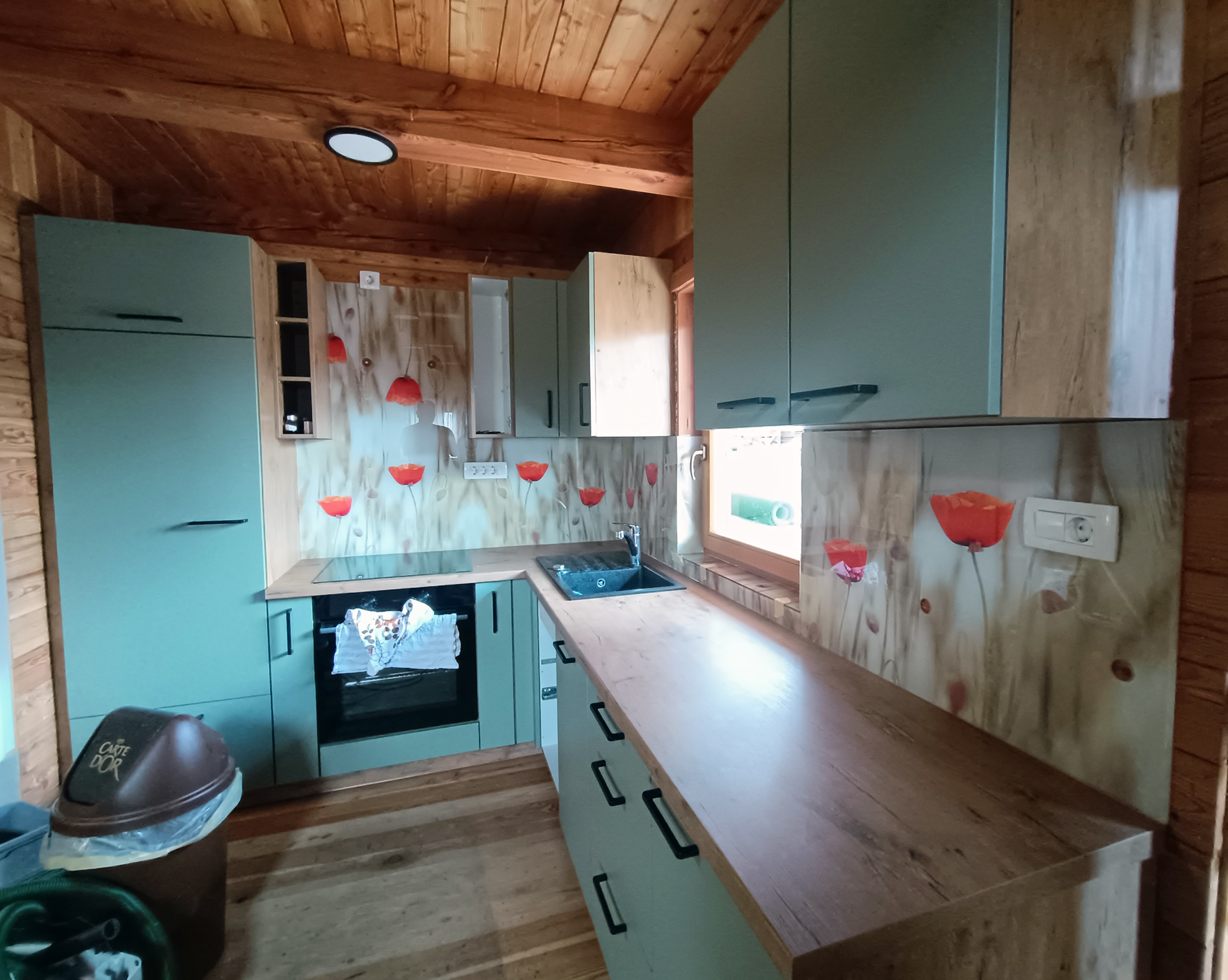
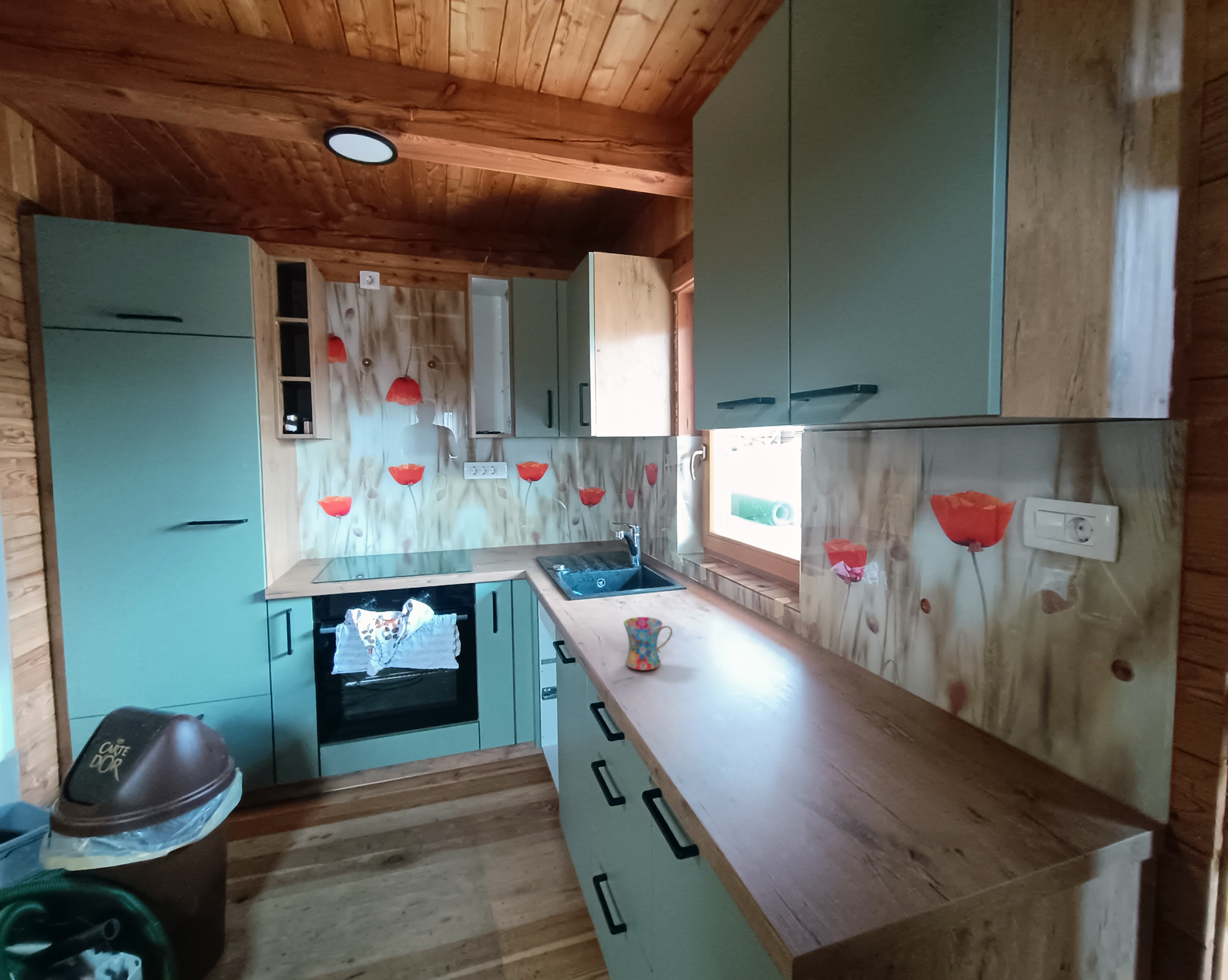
+ mug (648, 643)
